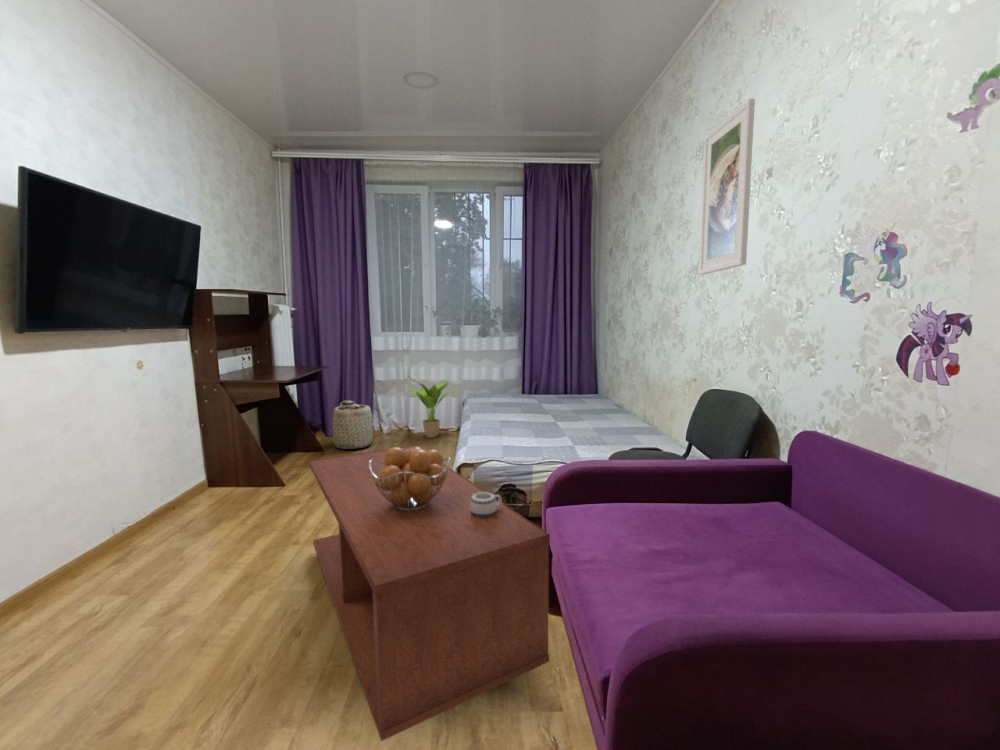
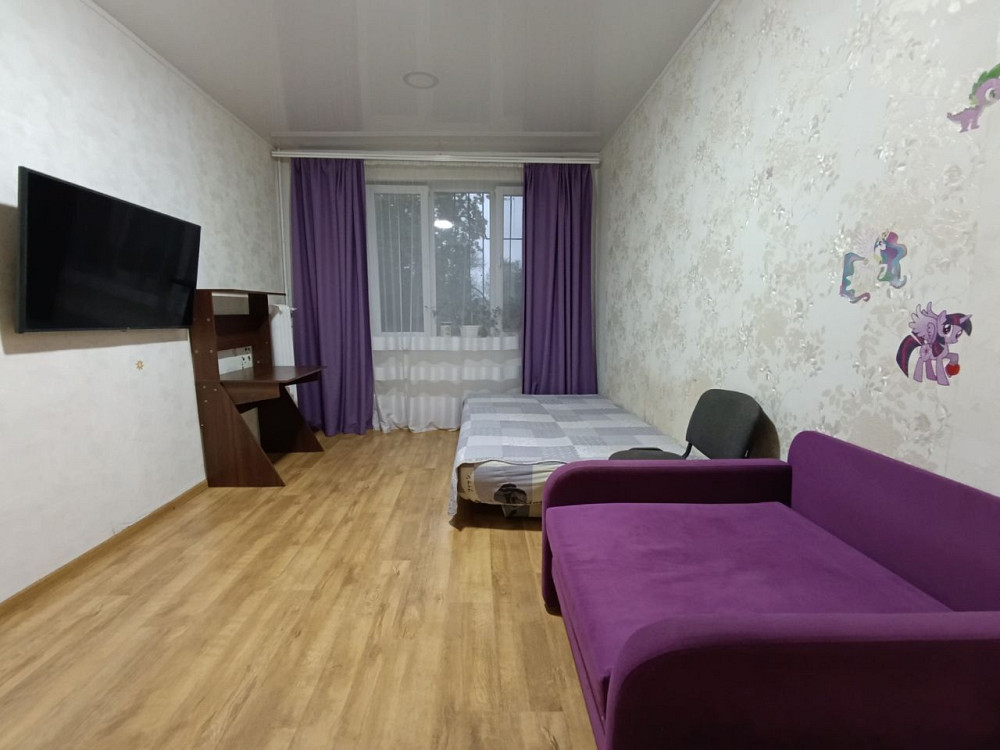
- mug (486, 502)
- fruit basket (410, 475)
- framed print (723, 196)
- basket (353, 423)
- coffee table (404, 546)
- potted plant (432, 406)
